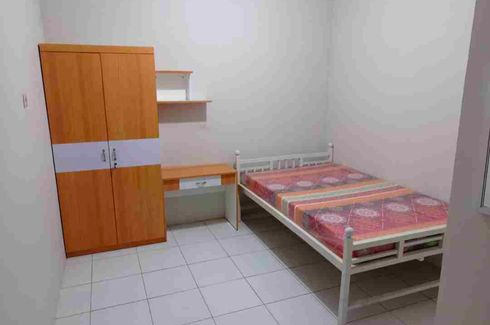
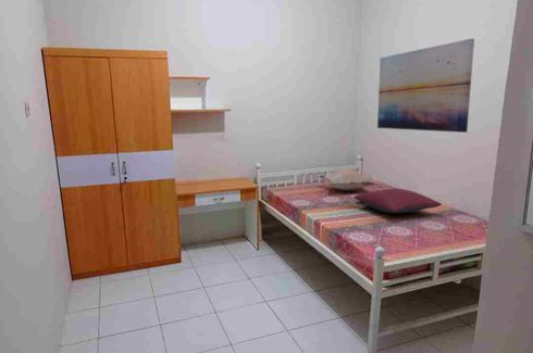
+ pillow (395, 200)
+ decorative pillow (345, 179)
+ wall art (418, 90)
